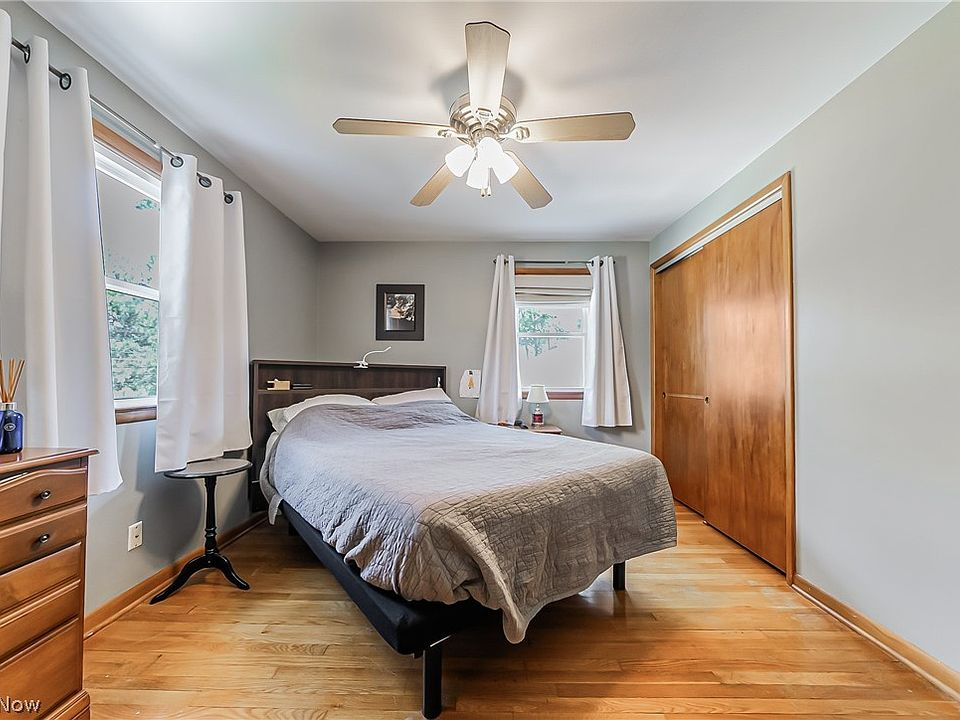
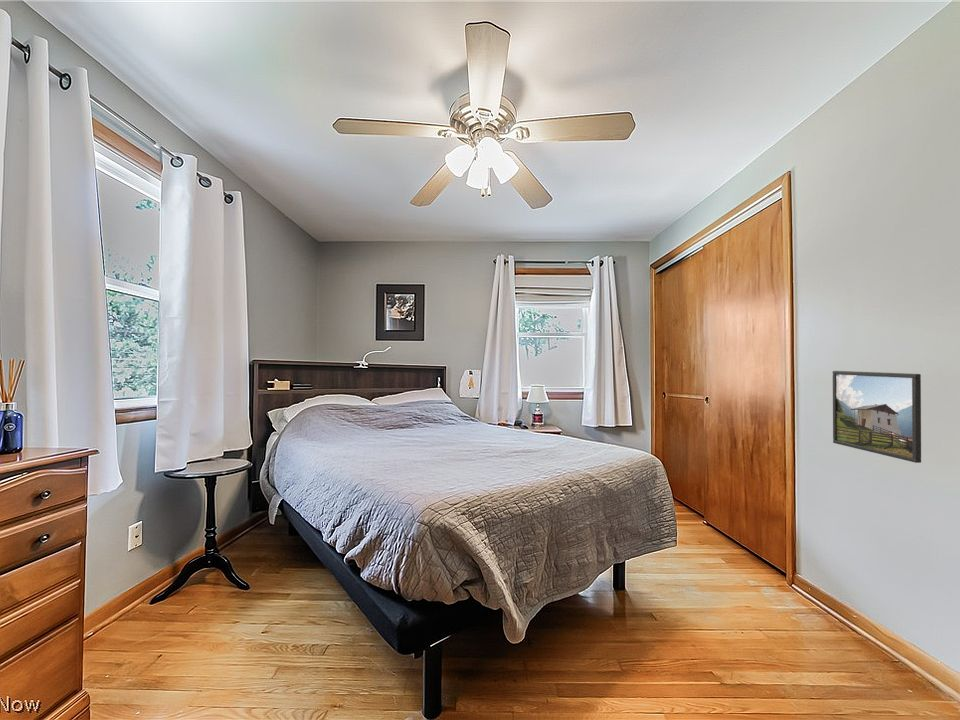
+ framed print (872, 412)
